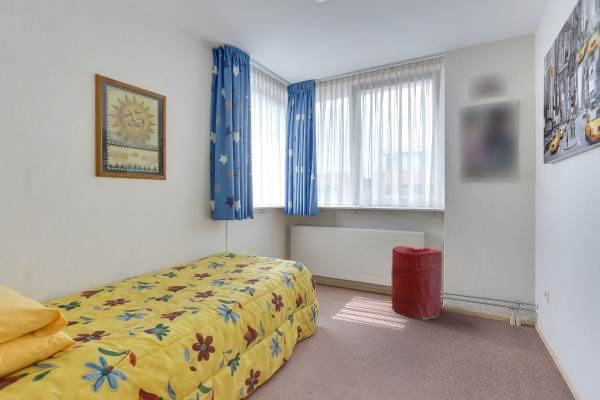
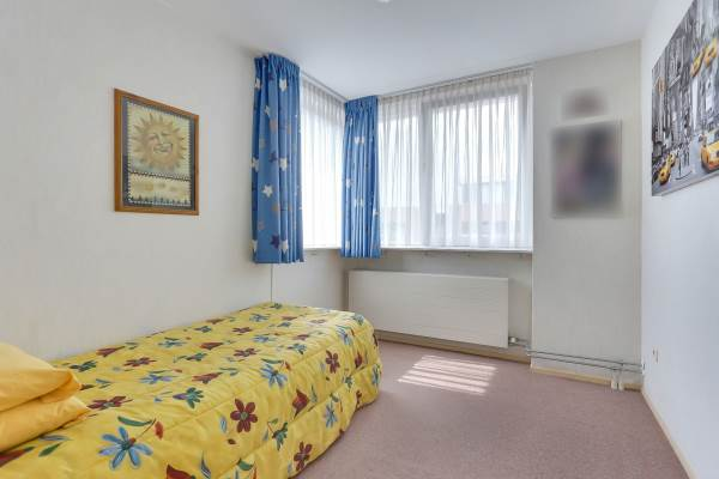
- laundry hamper (416, 278)
